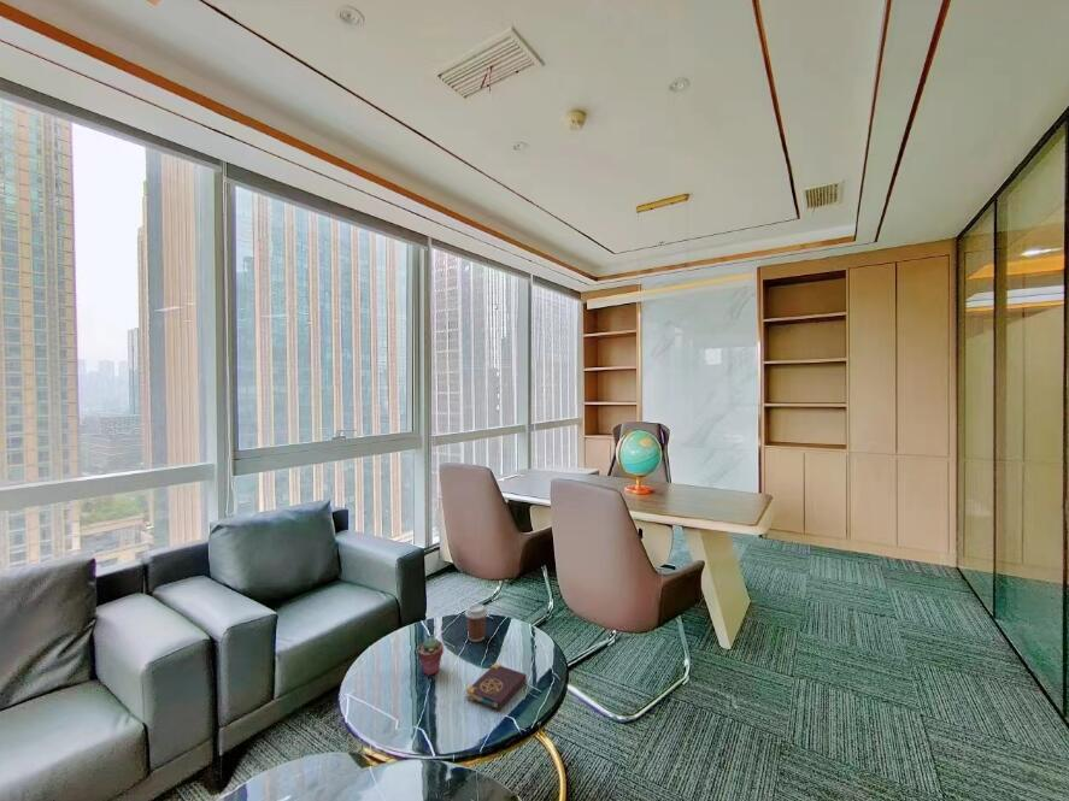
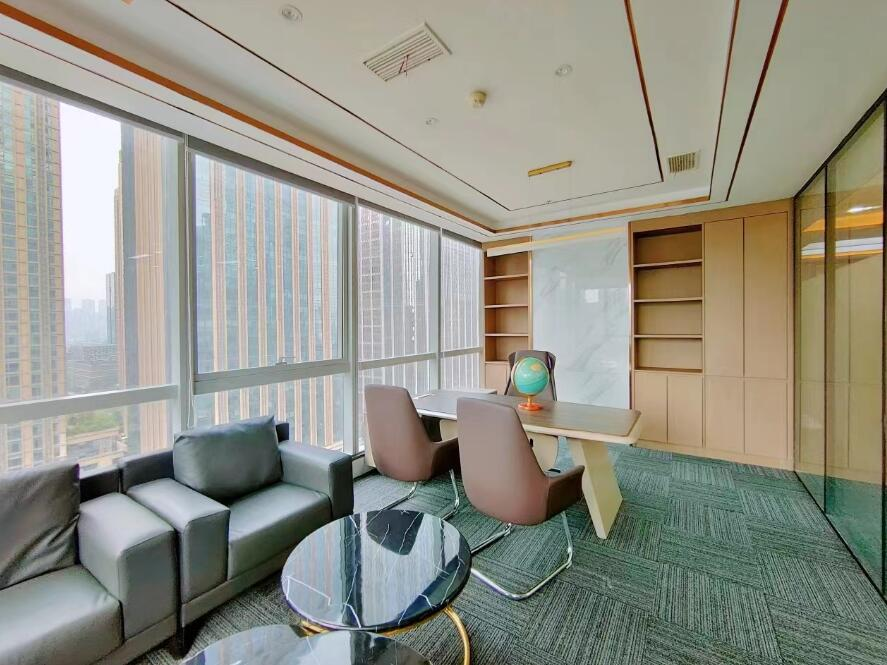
- book (497, 685)
- potted succulent (430, 653)
- coffee cup (476, 622)
